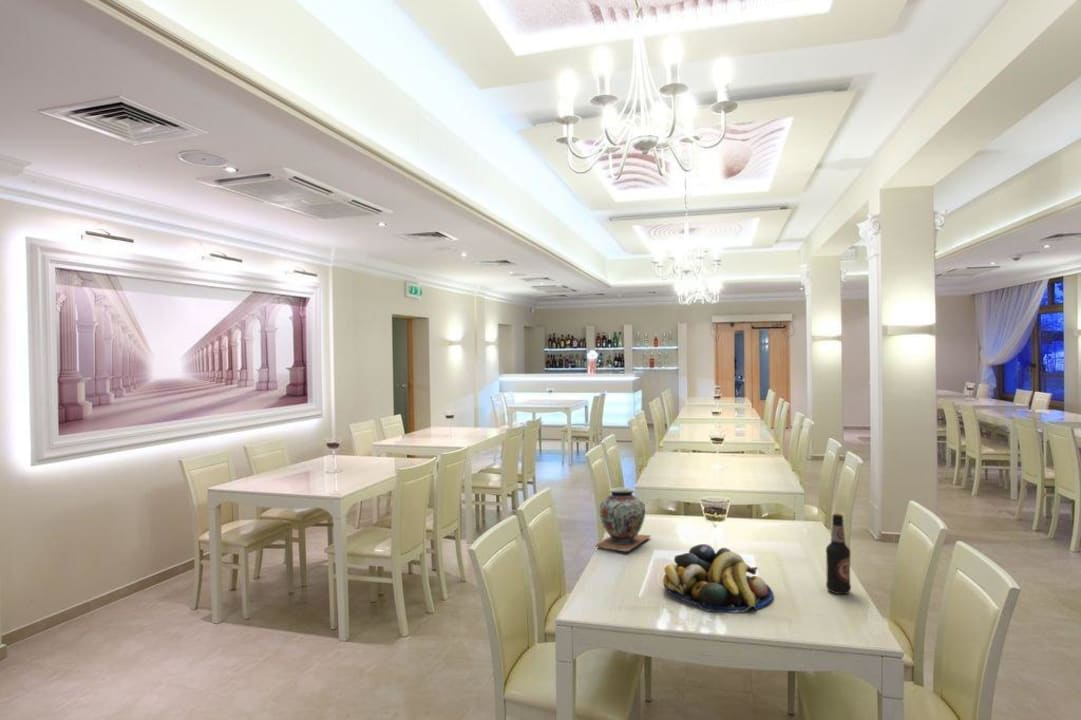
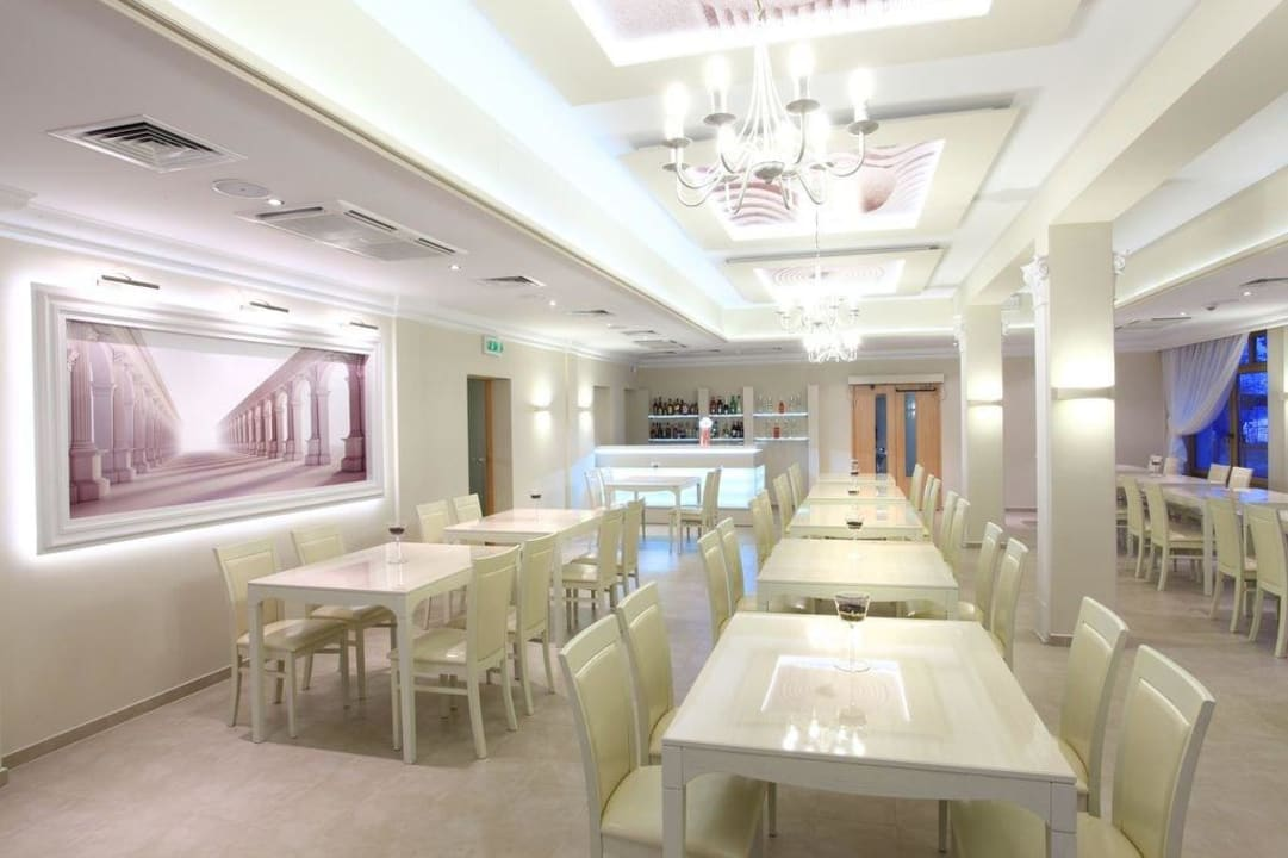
- decorative vase (624, 515)
- fruit bowl (718, 571)
- bottle (838, 553)
